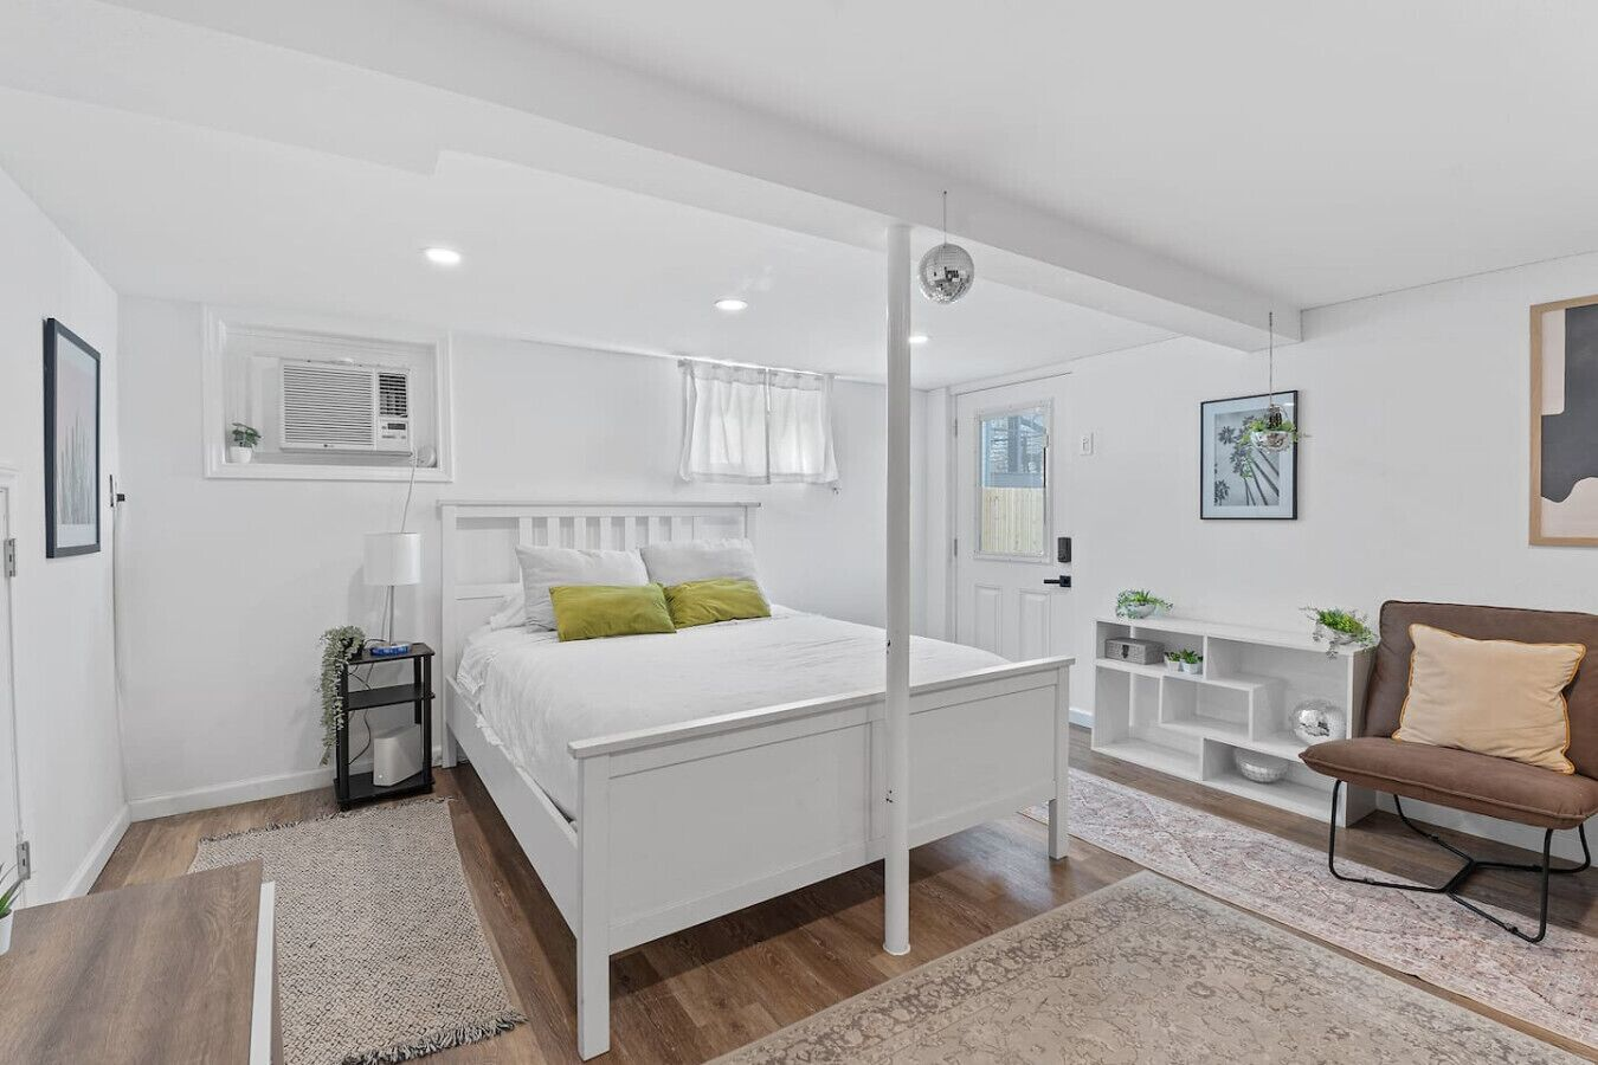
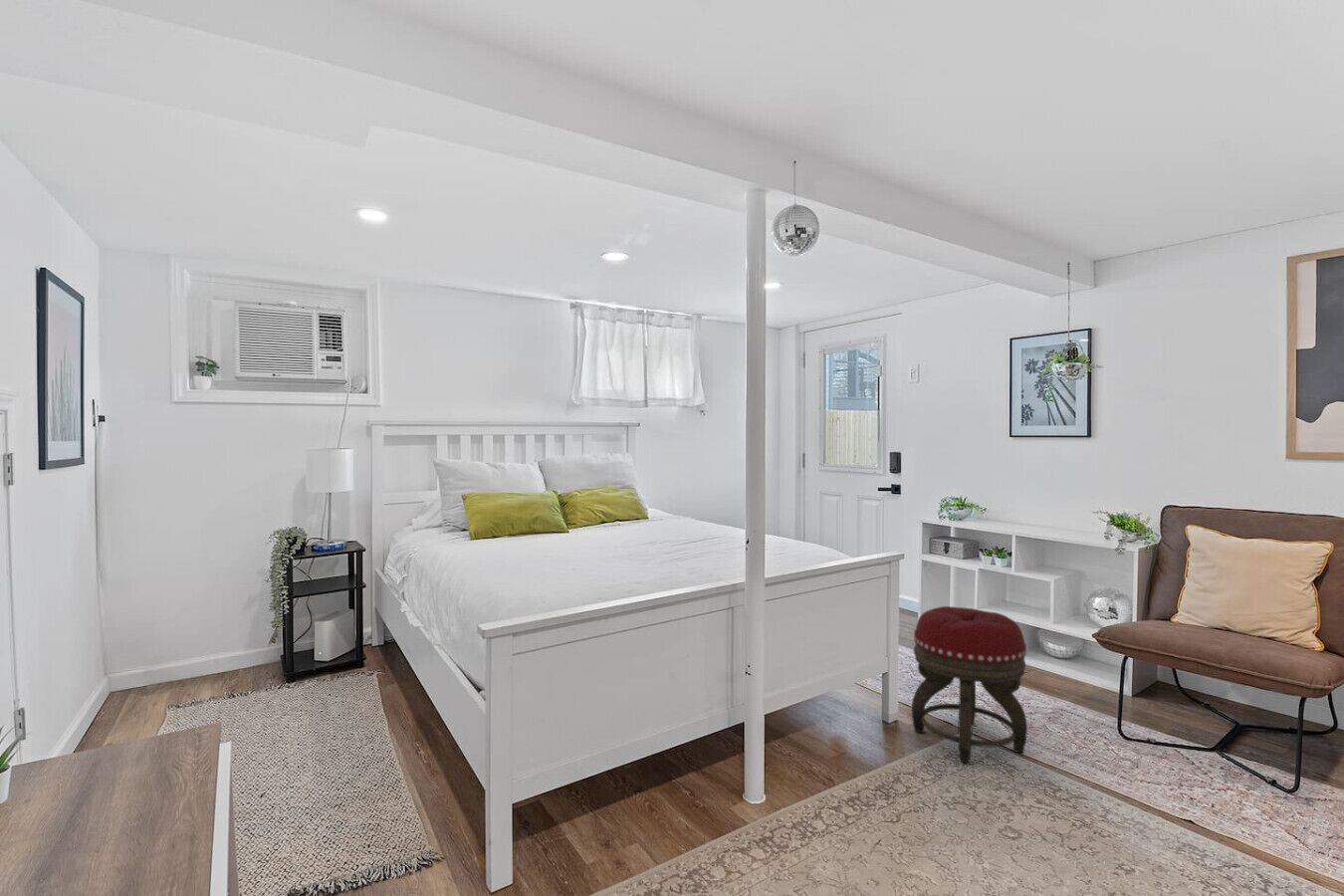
+ footstool (968, 677)
